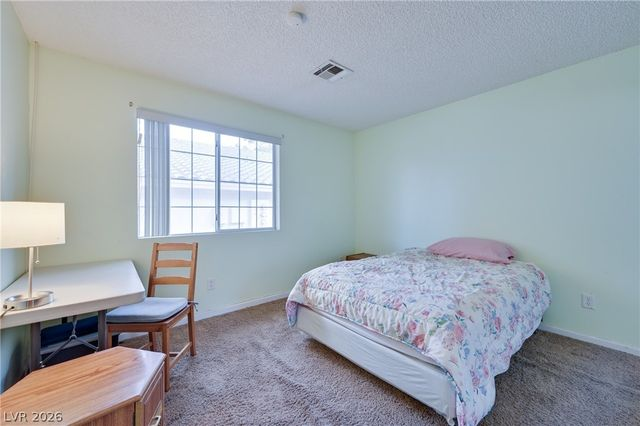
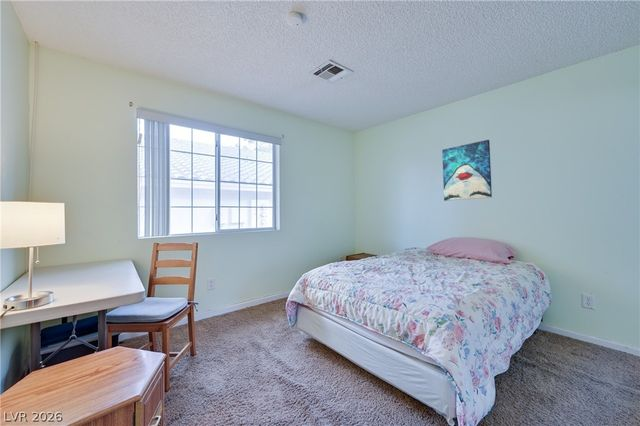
+ wall art (465, 172)
